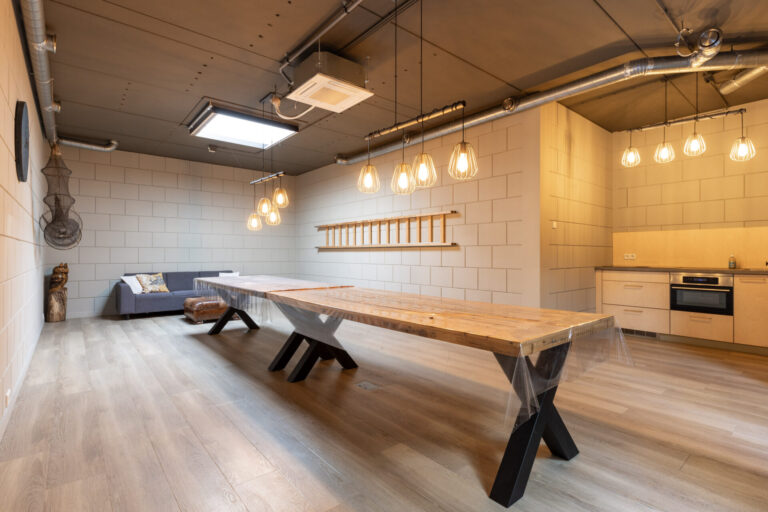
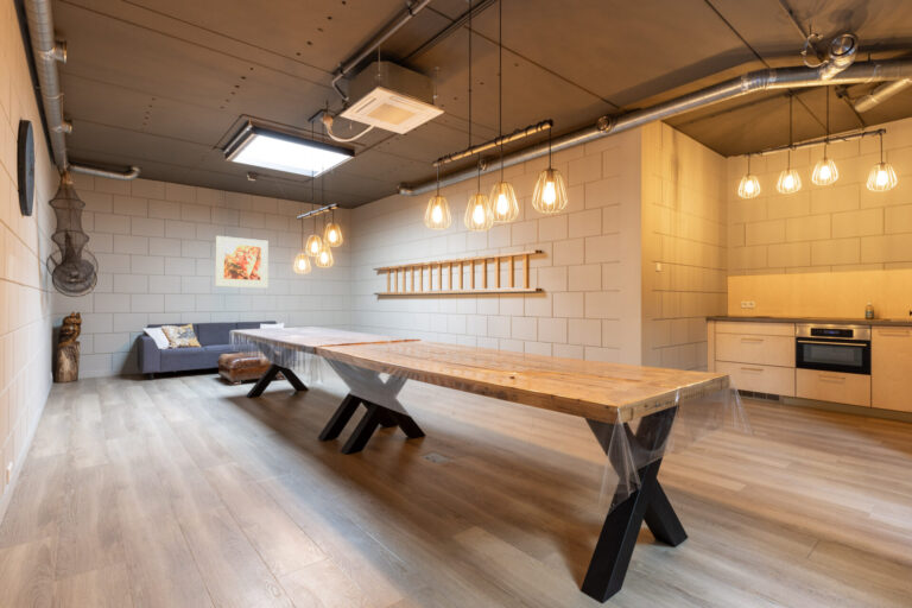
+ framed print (242, 262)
